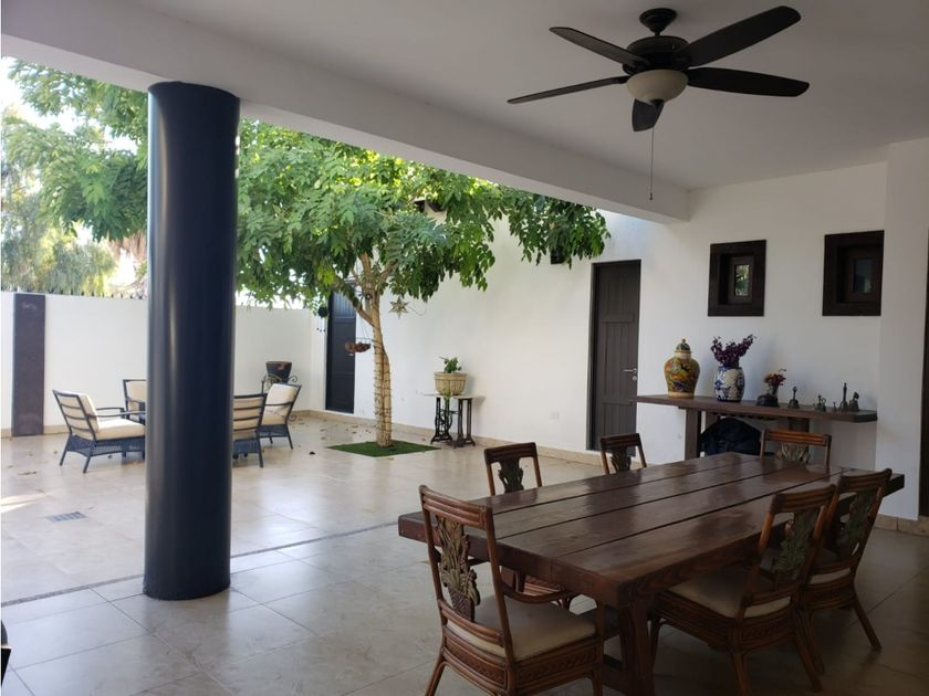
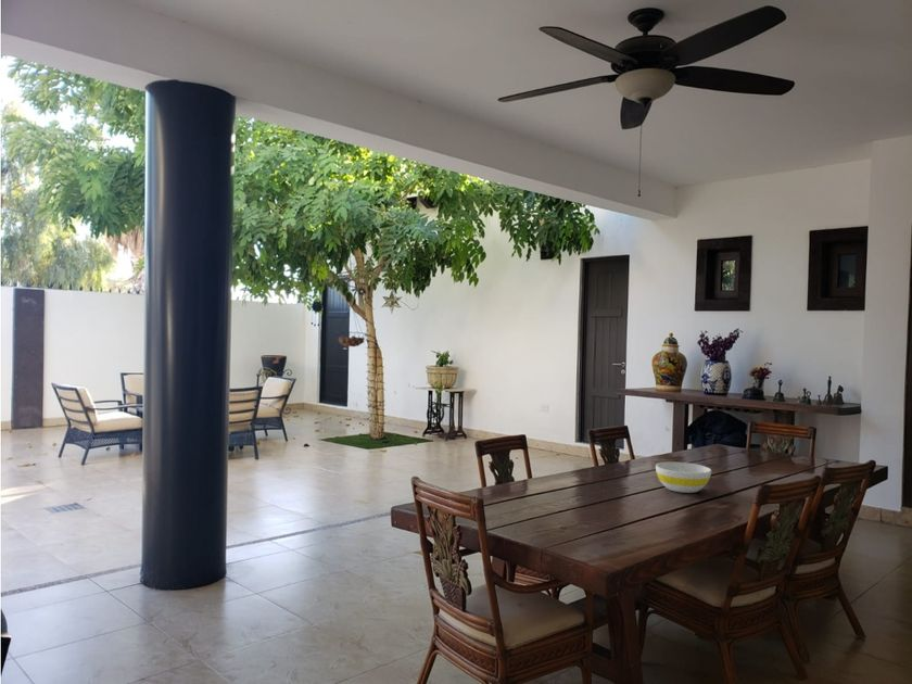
+ bowl (682, 478)
